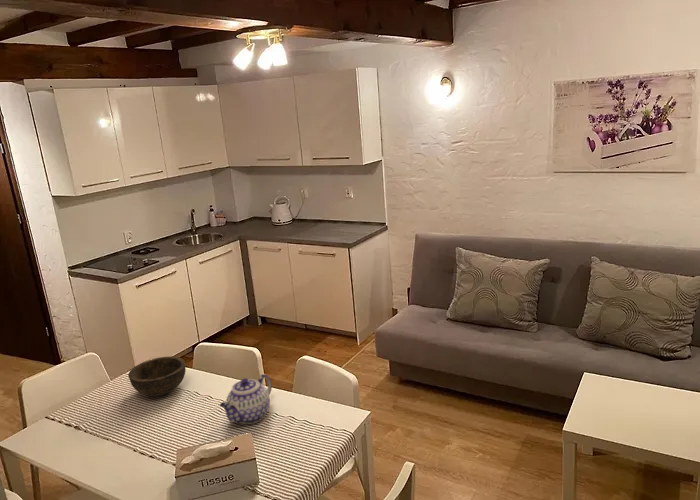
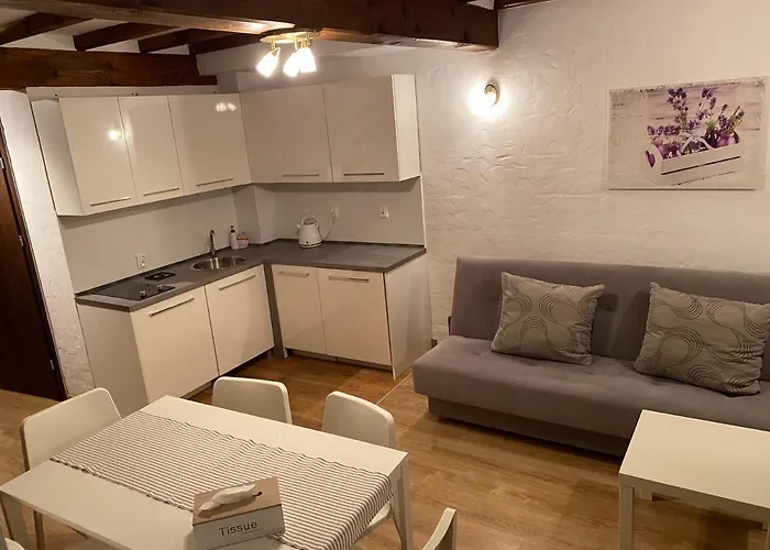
- bowl (159, 379)
- teapot (247, 398)
